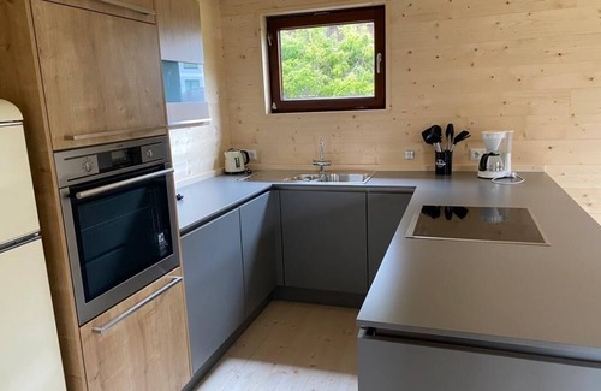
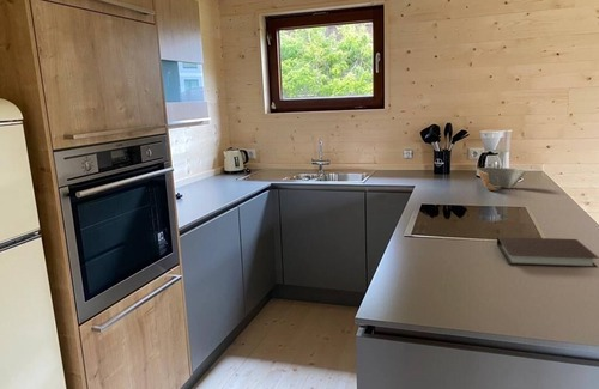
+ bowl (498, 178)
+ notebook (543, 250)
